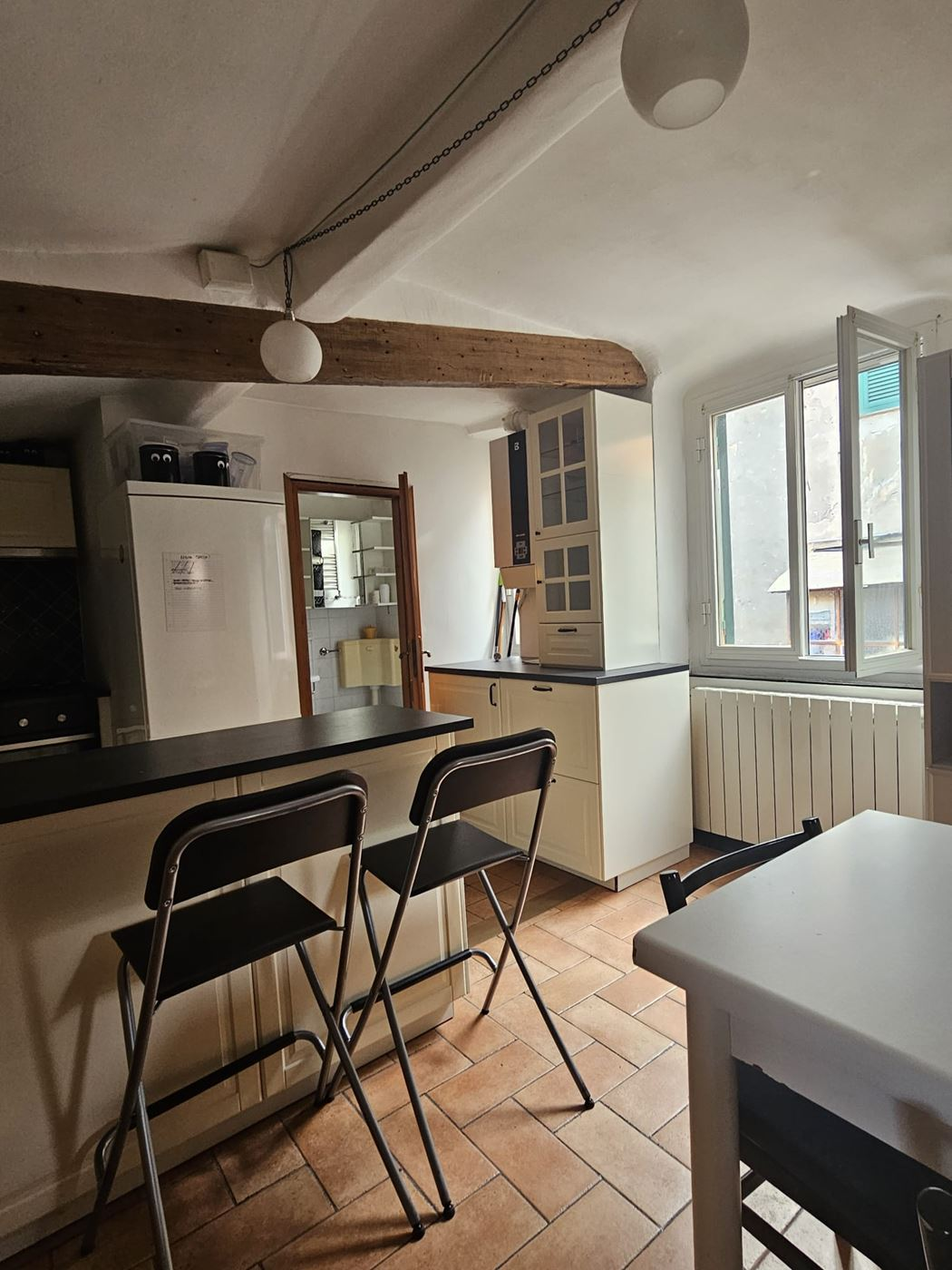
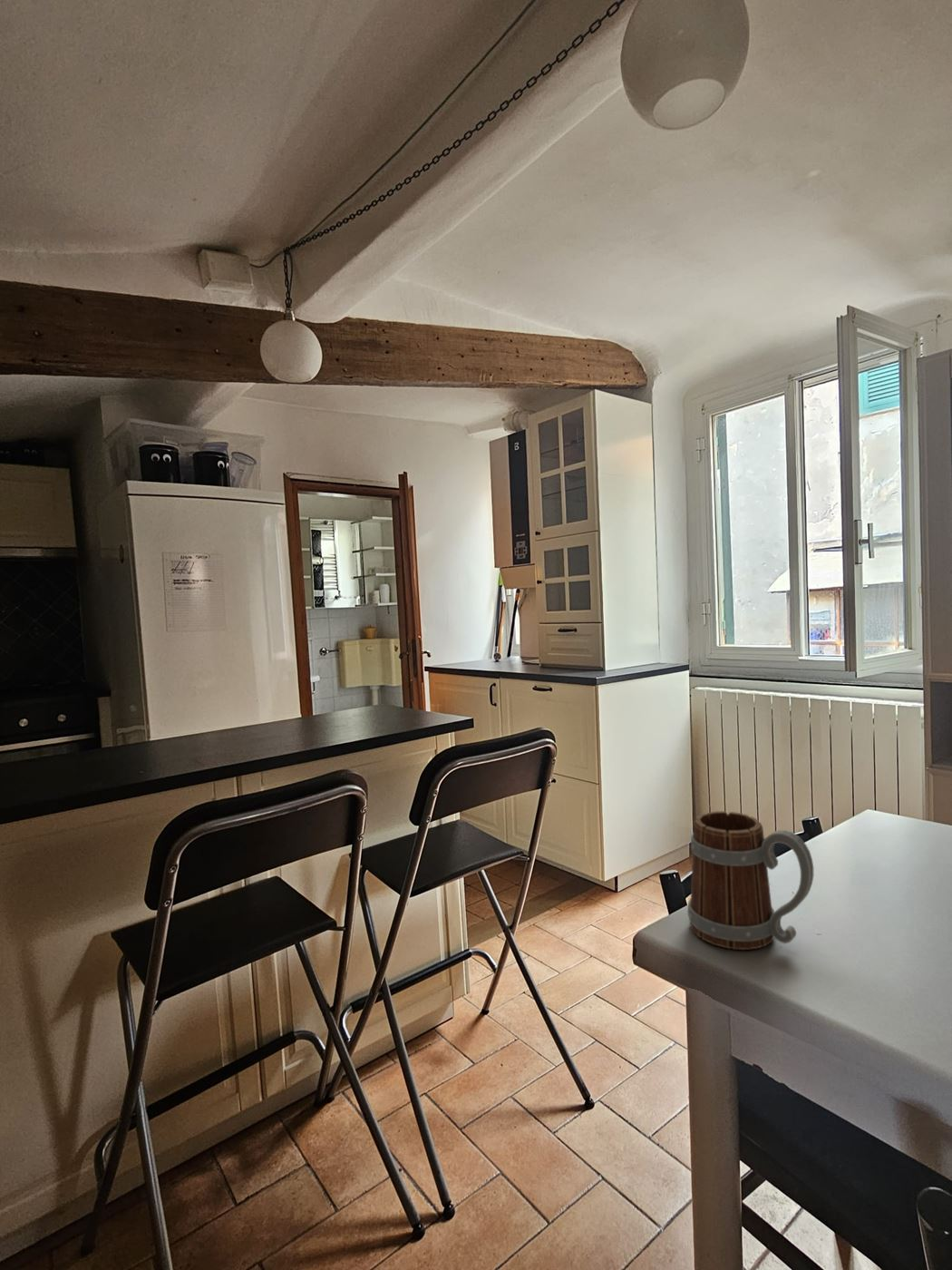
+ mug (747, 879)
